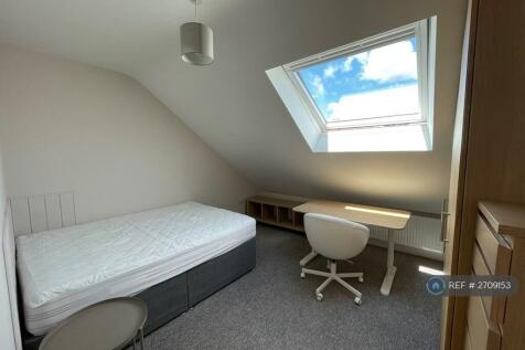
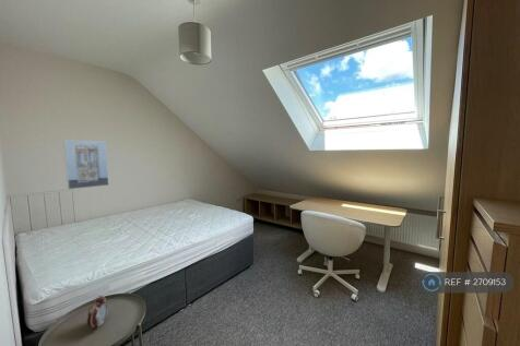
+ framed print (87, 164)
+ alarm clock (97, 311)
